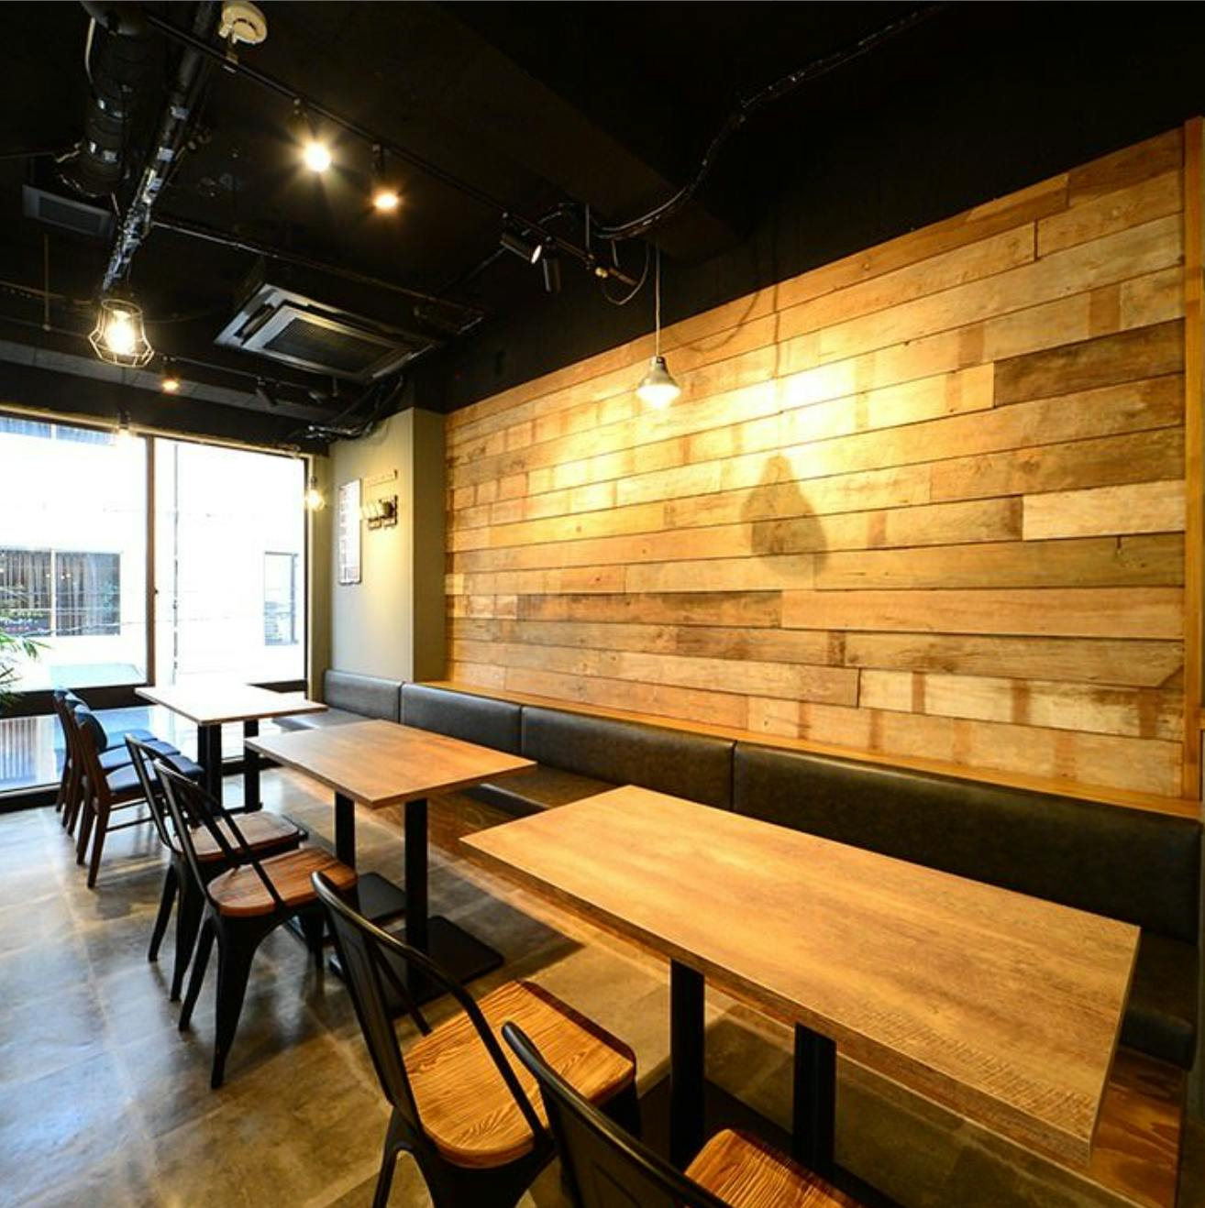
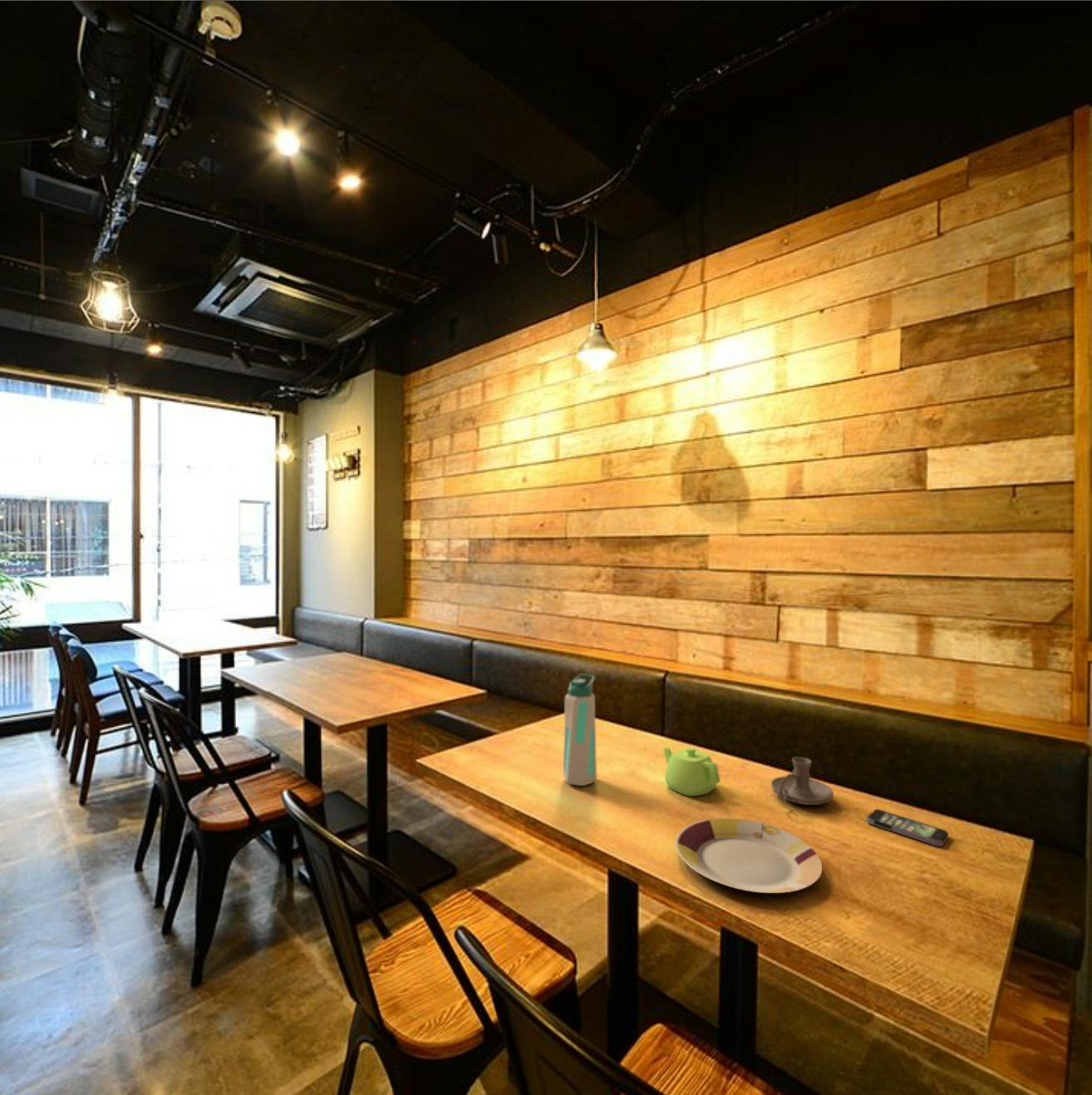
+ smartphone (906, 826)
+ water bottle (580, 729)
+ teapot (690, 767)
+ plate (745, 856)
+ candle holder (798, 780)
